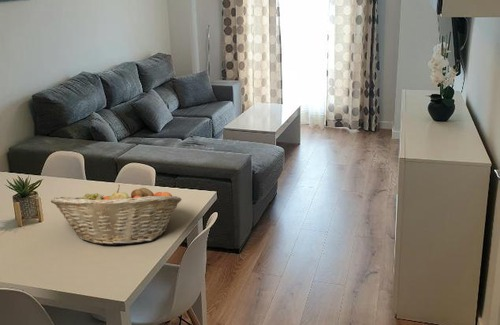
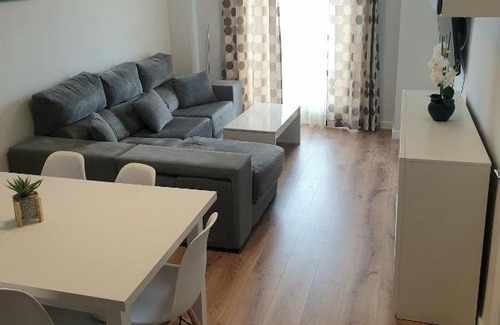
- fruit basket (118, 208)
